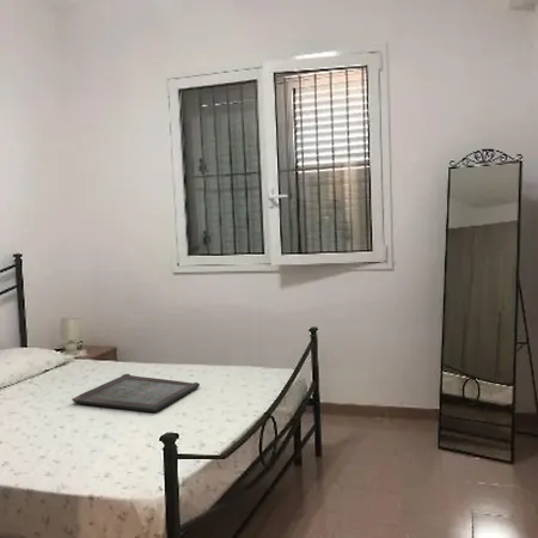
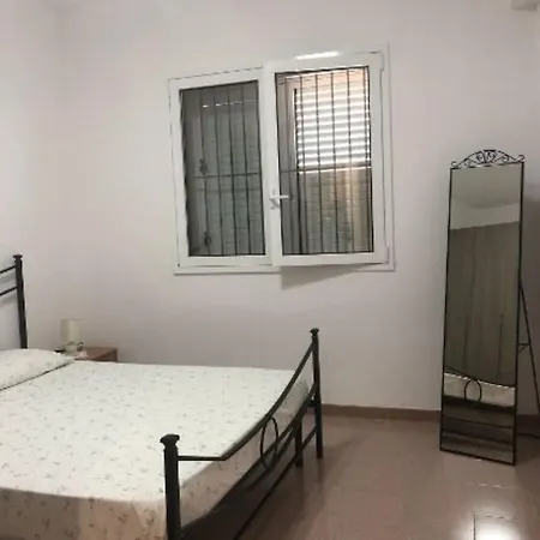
- serving tray (137, 391)
